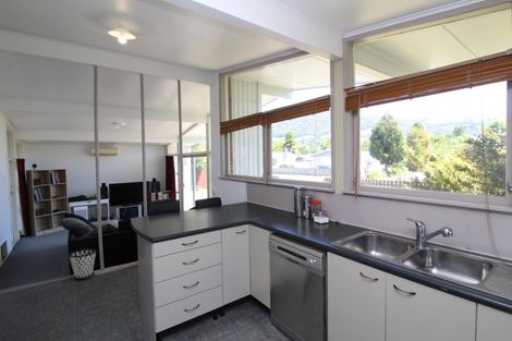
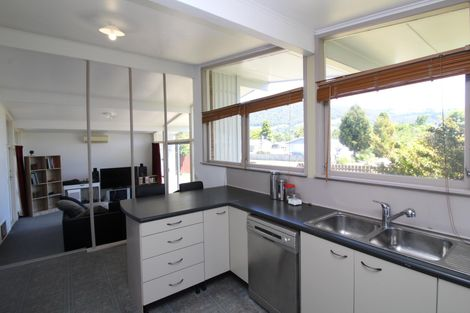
- wastebasket (83, 264)
